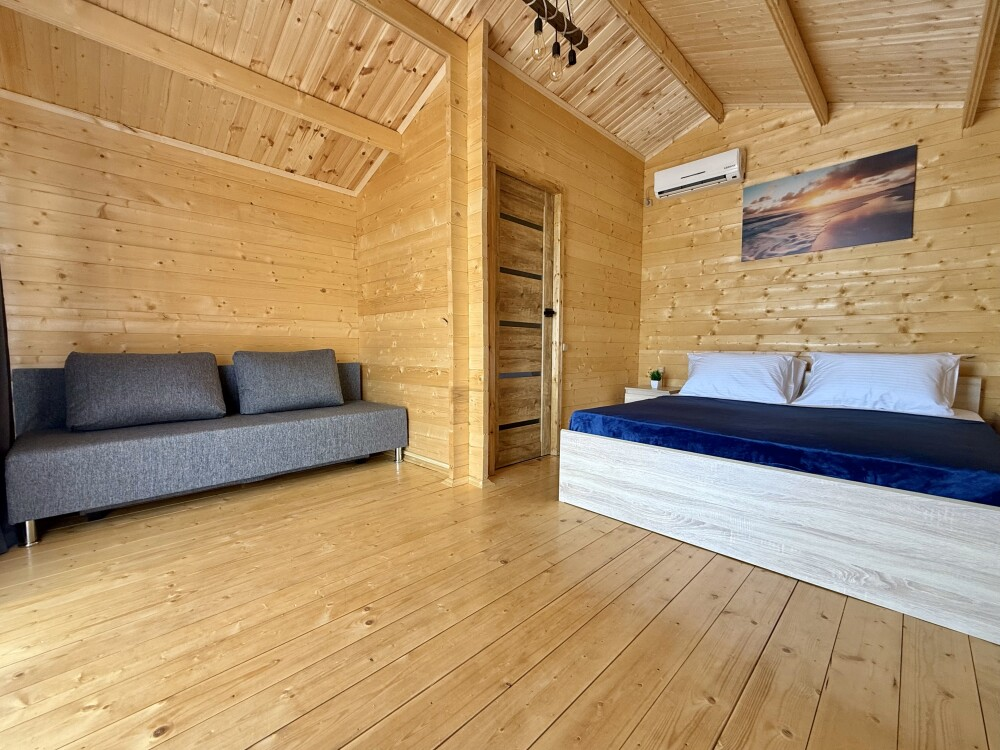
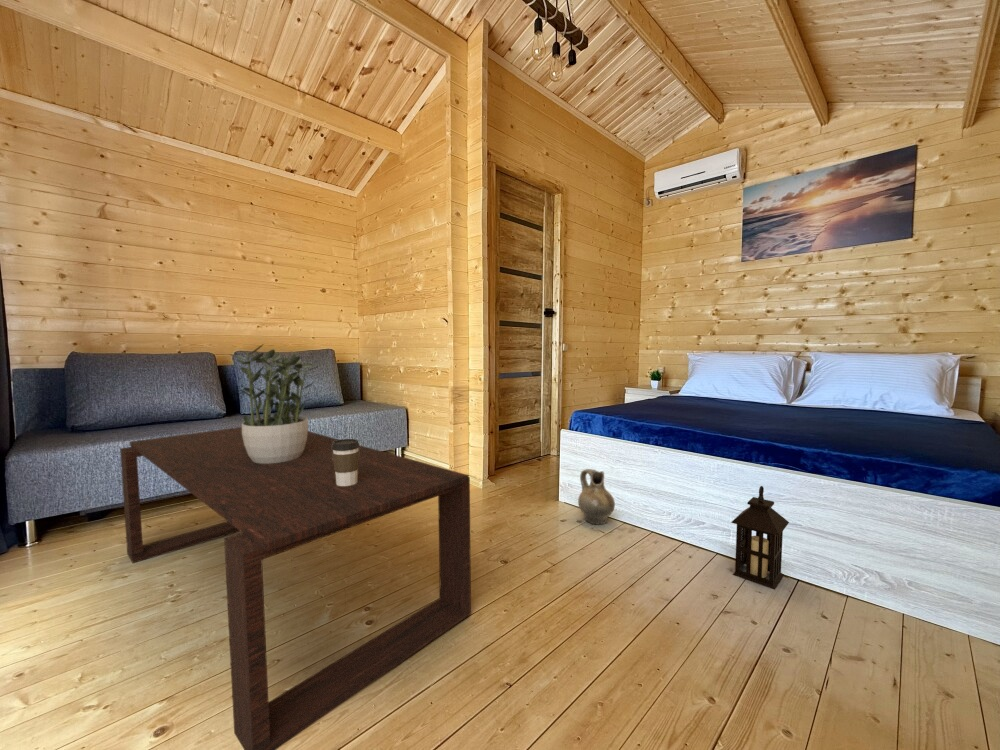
+ lantern (759, 531)
+ coffee cup (346, 461)
+ ceramic jug (595, 495)
+ coffee table (274, 518)
+ potted plant (277, 399)
